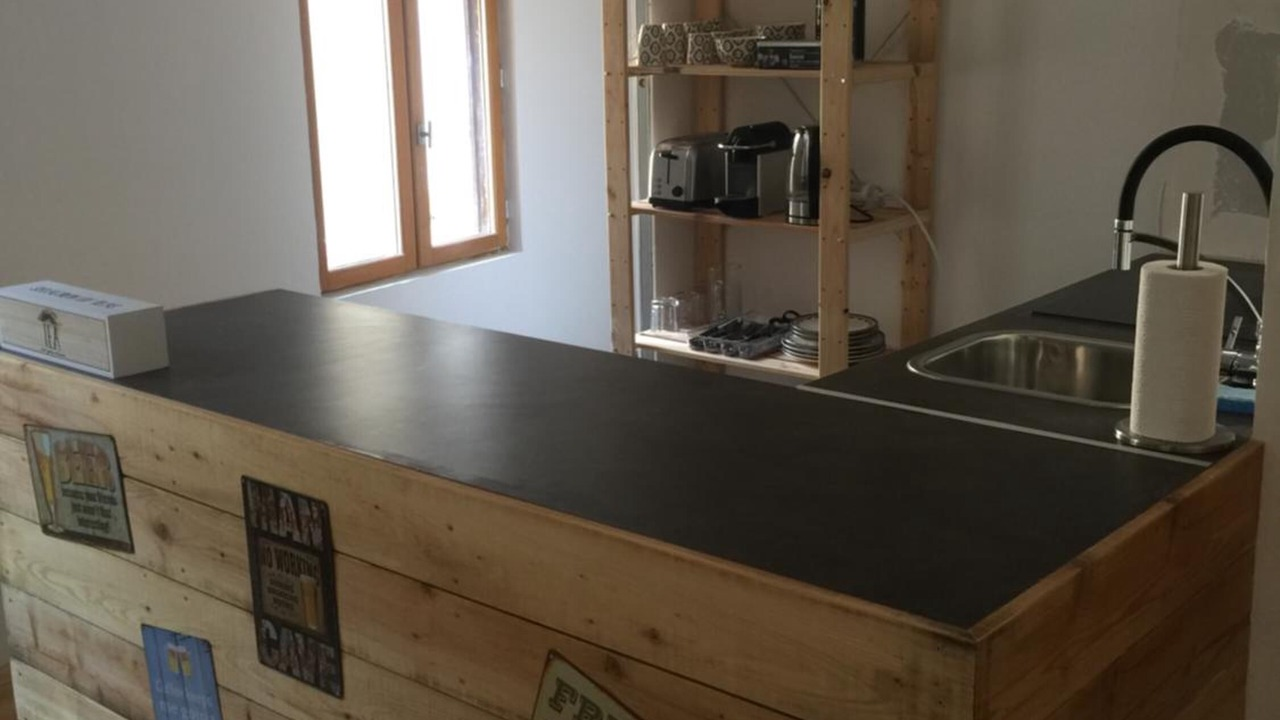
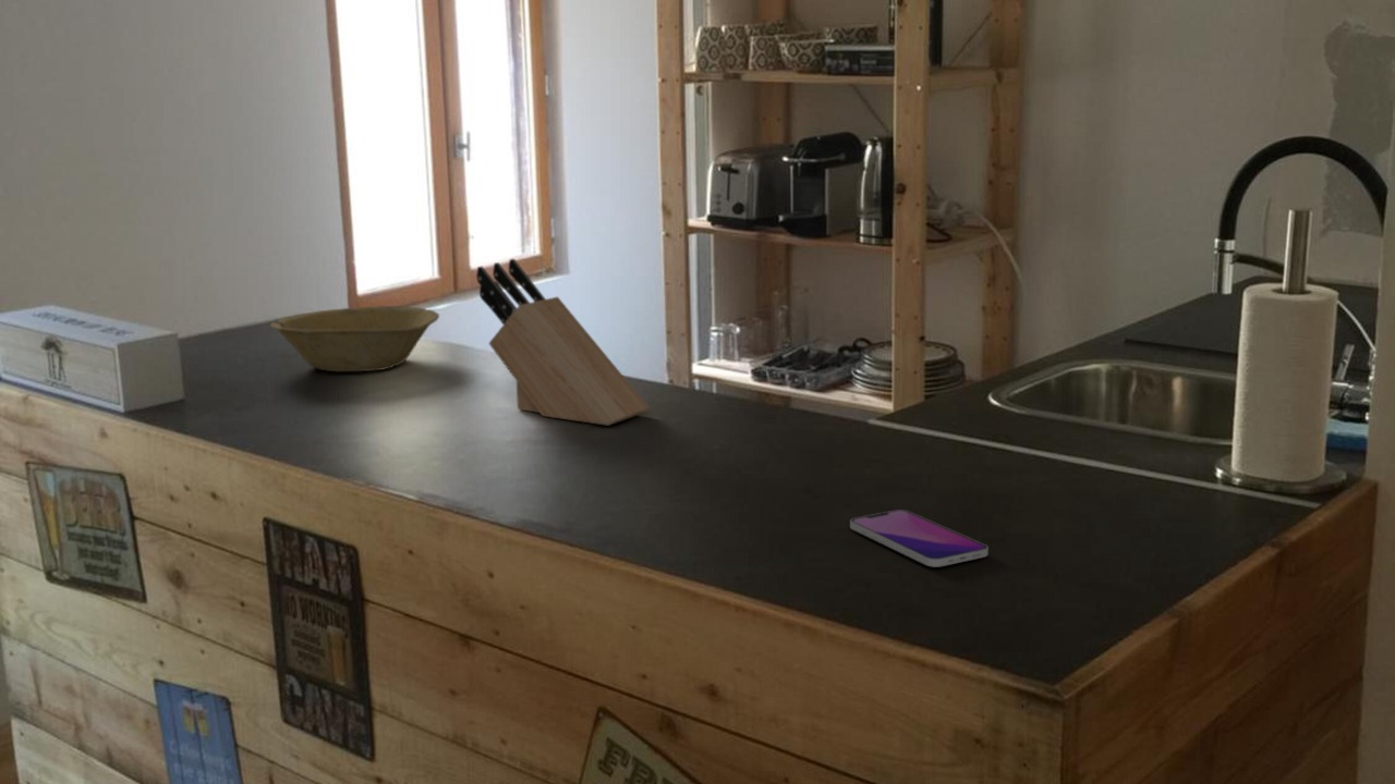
+ knife block (556, 338)
+ smartphone (917, 537)
+ bowl (356, 340)
